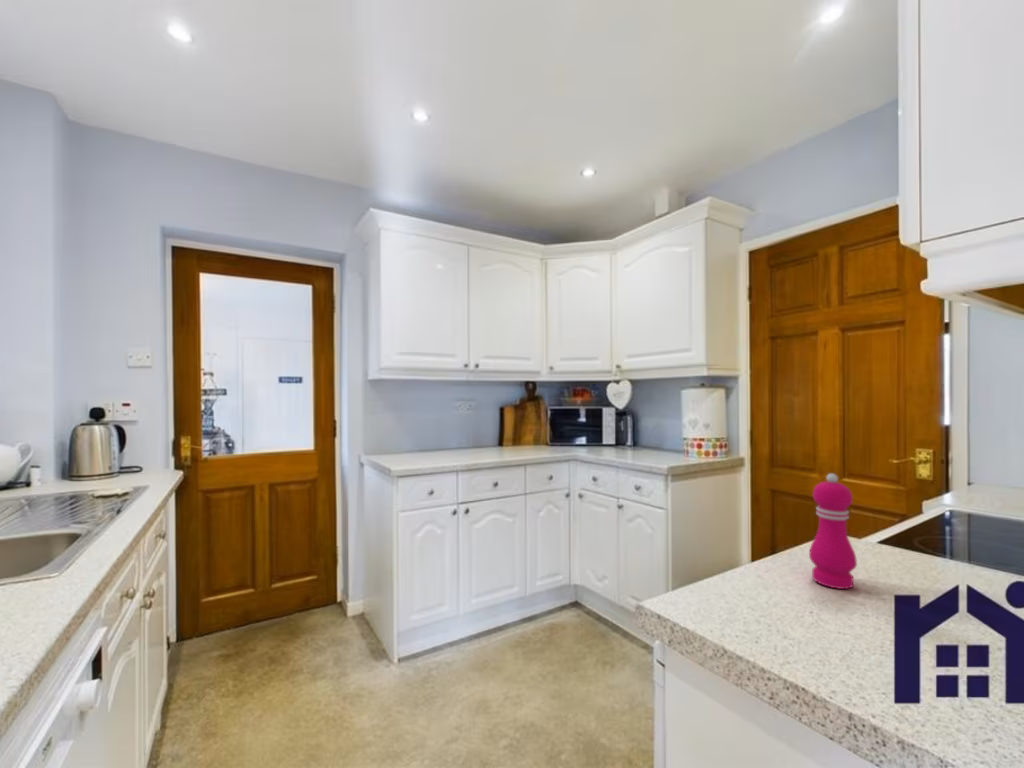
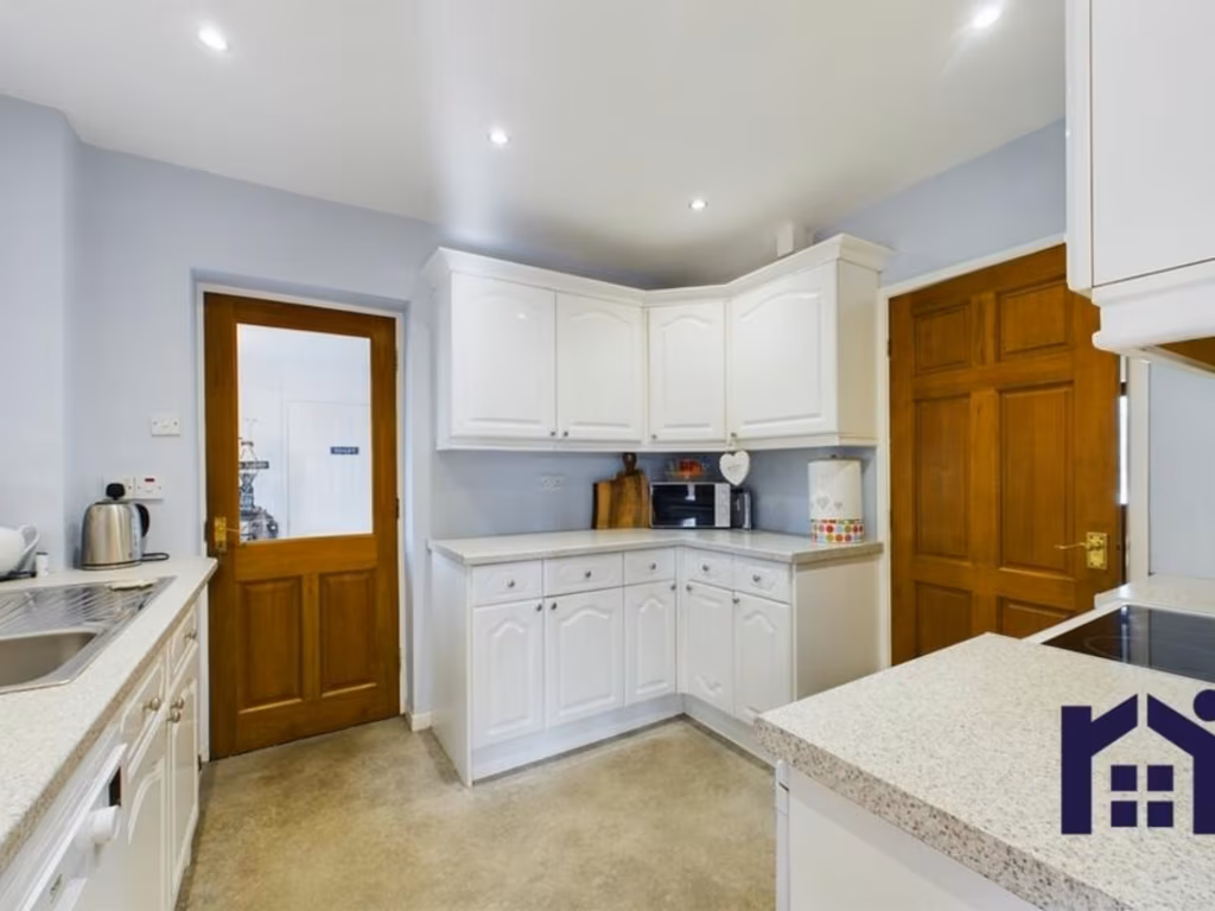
- pepper mill (832, 527)
